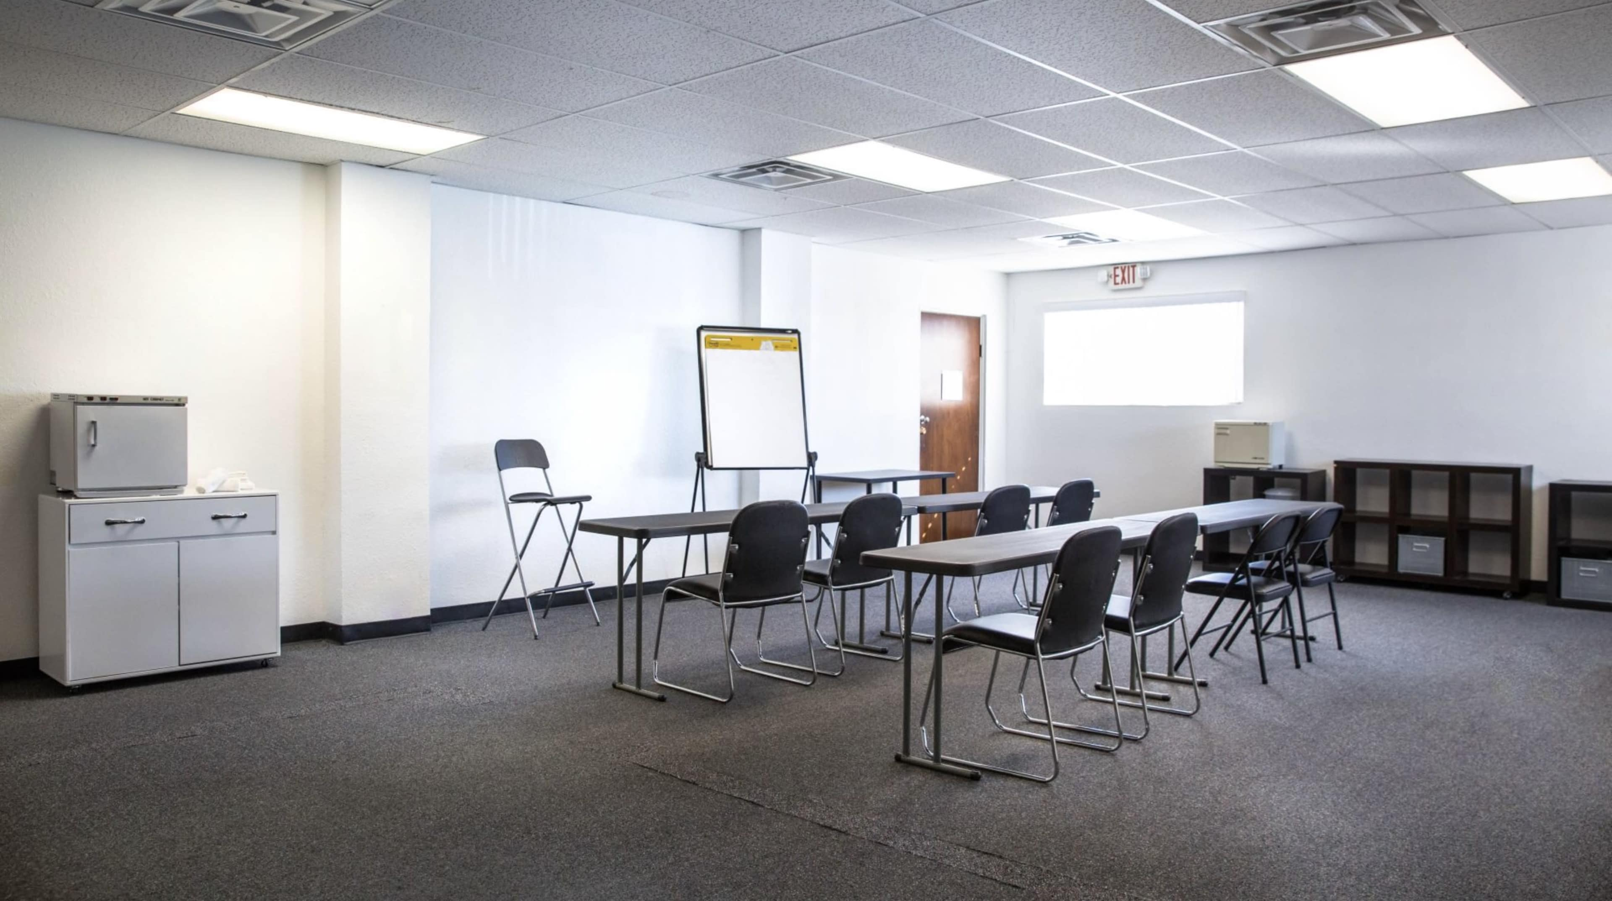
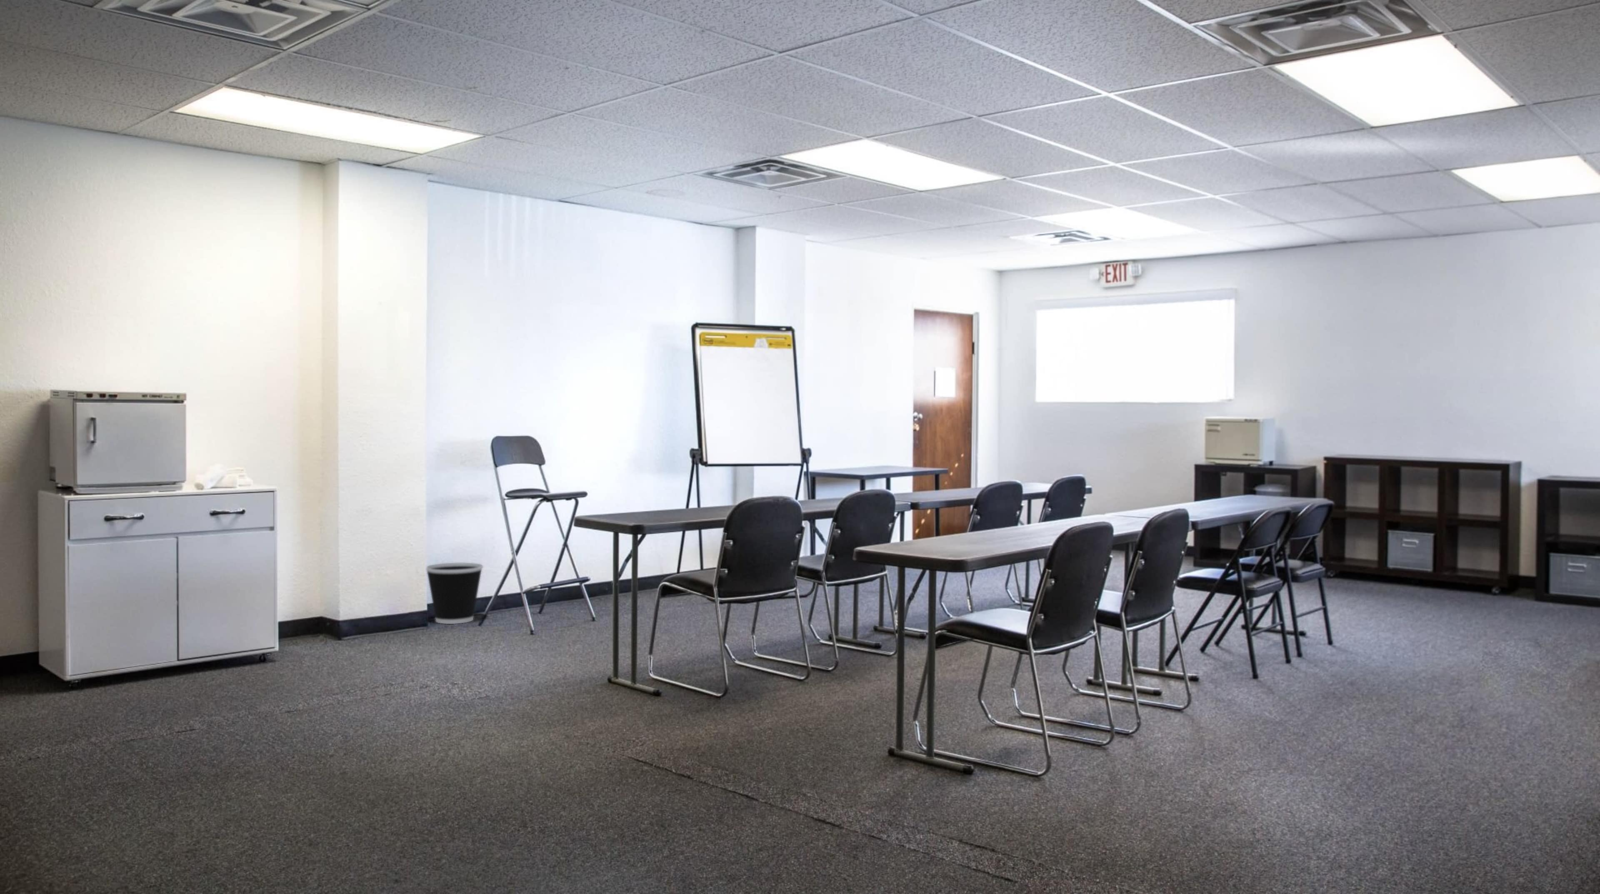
+ wastebasket (454, 593)
